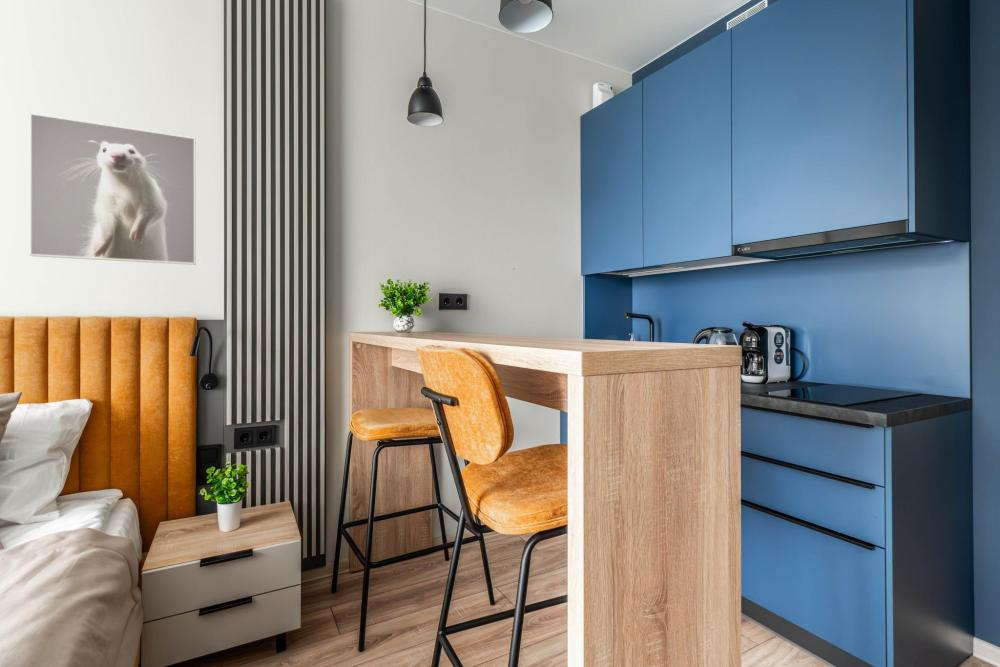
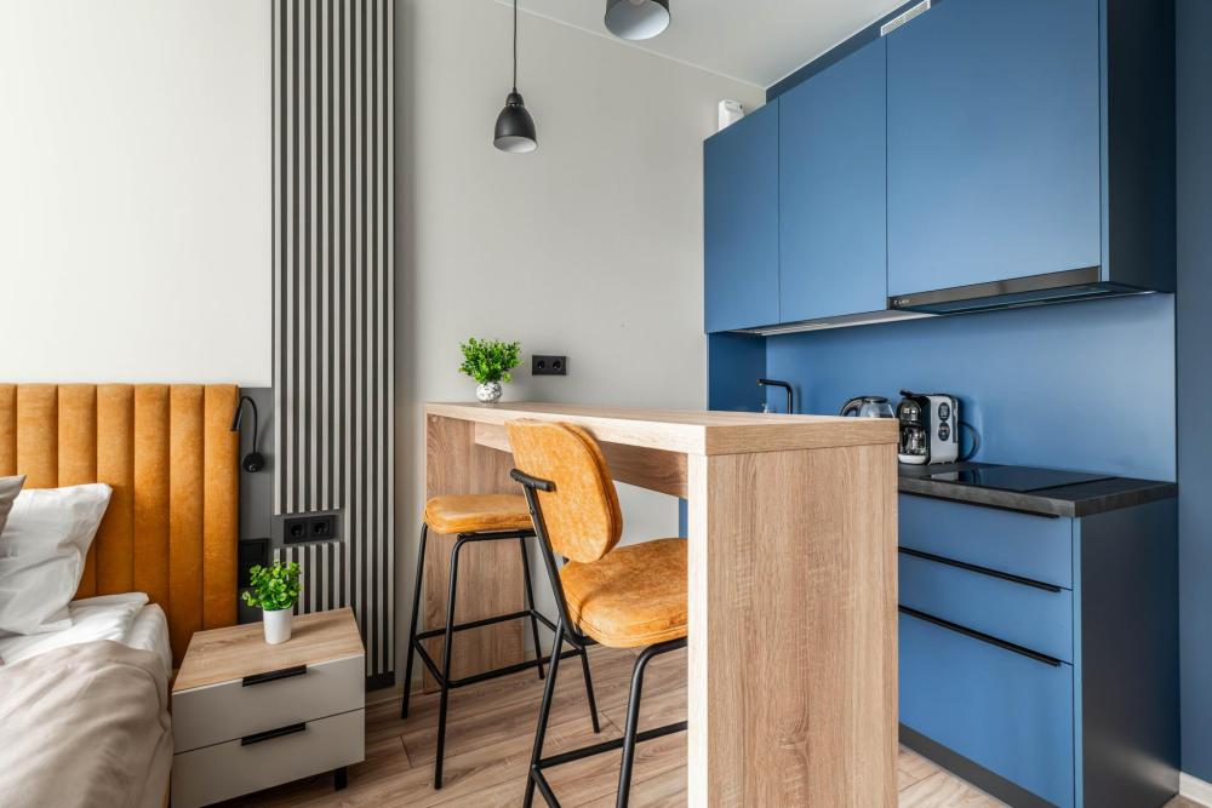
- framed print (118, 193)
